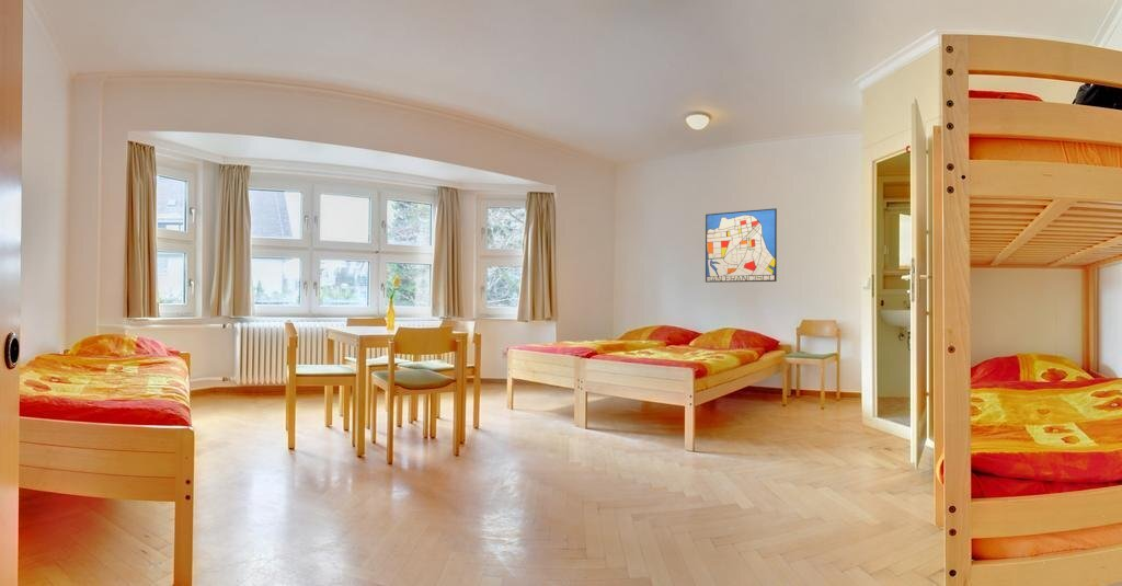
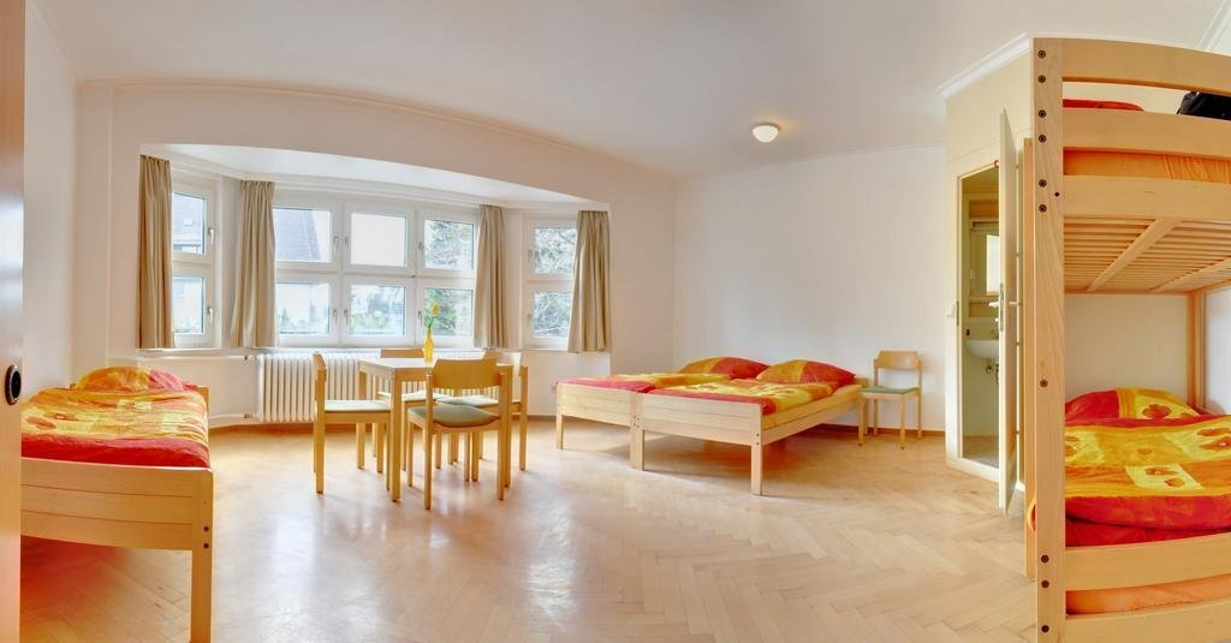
- wall art (740, 246)
